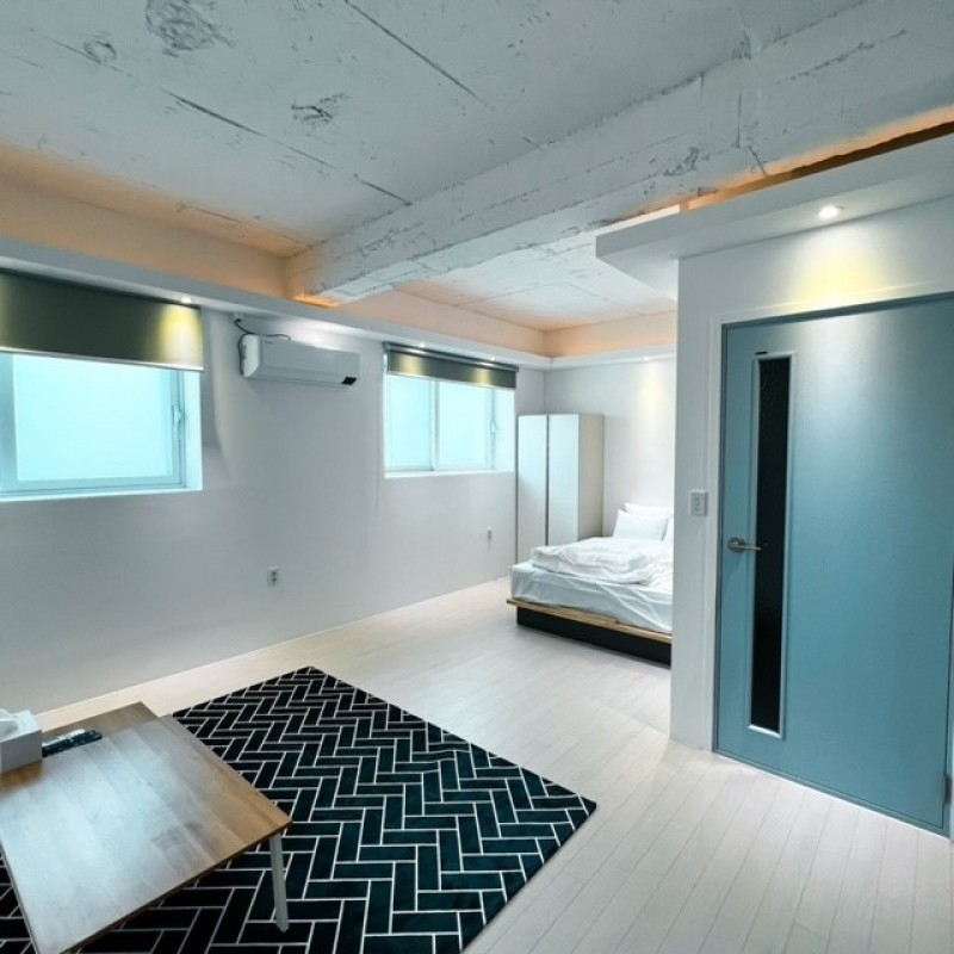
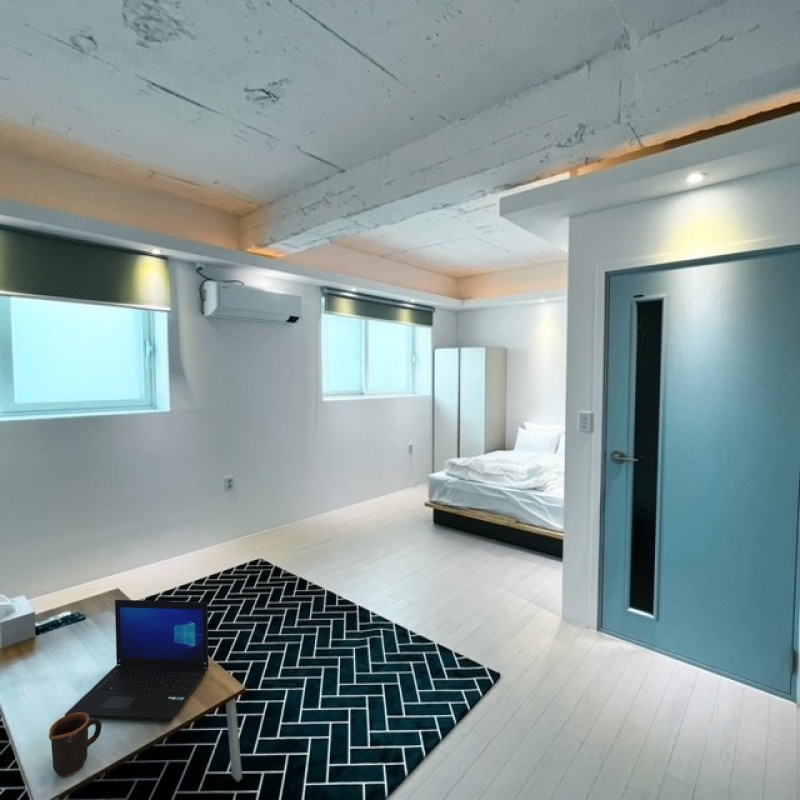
+ laptop (141, 655)
+ mug (76, 740)
